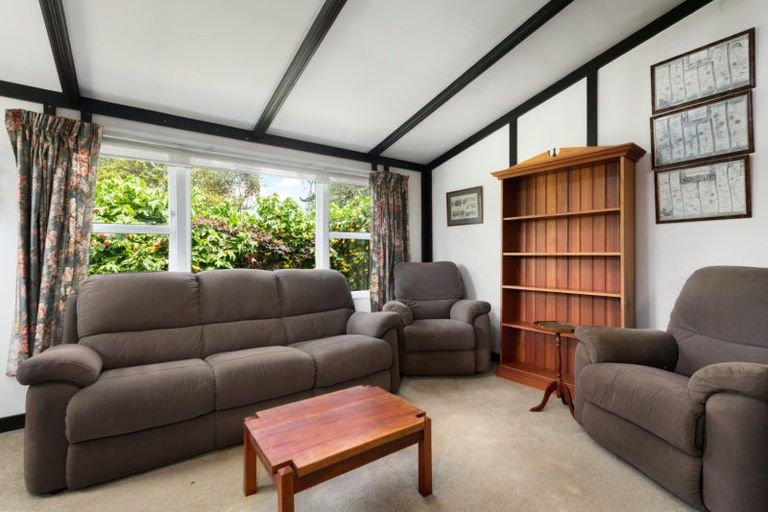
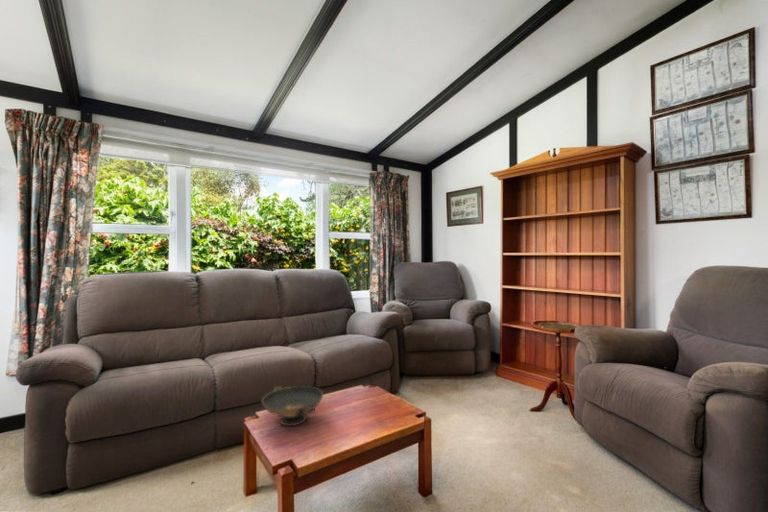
+ decorative bowl (293, 407)
